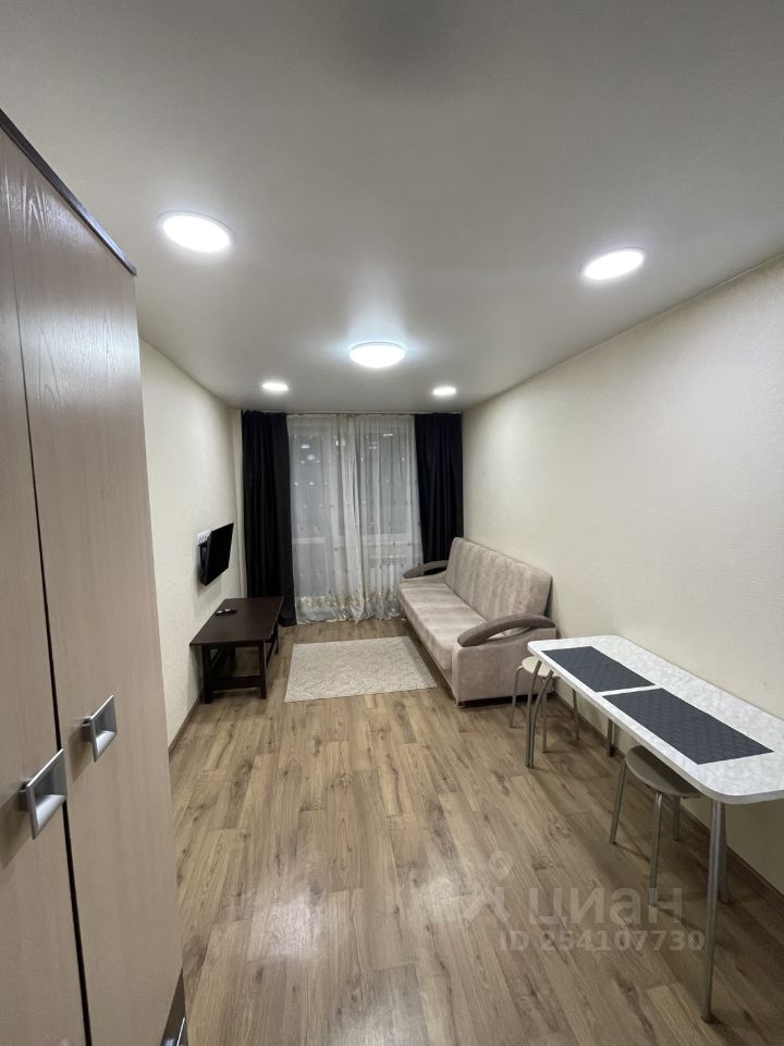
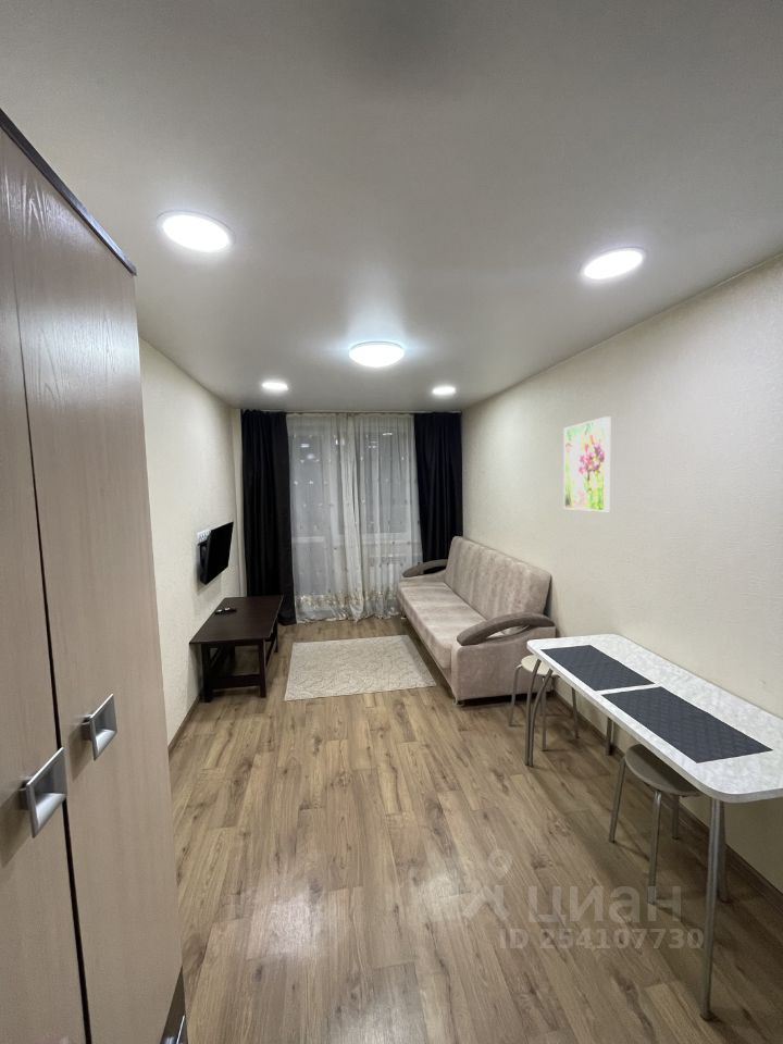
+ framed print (585, 467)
